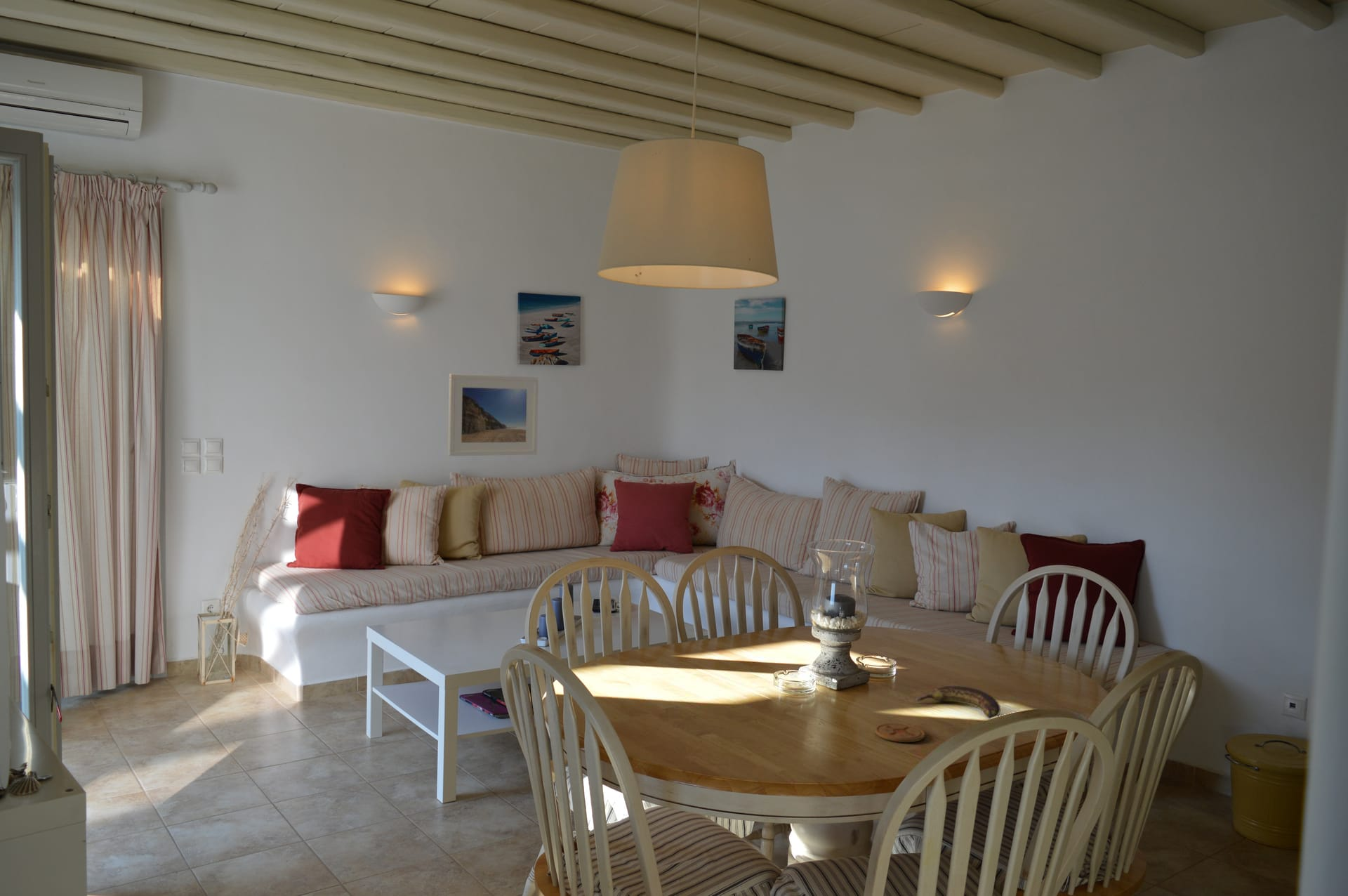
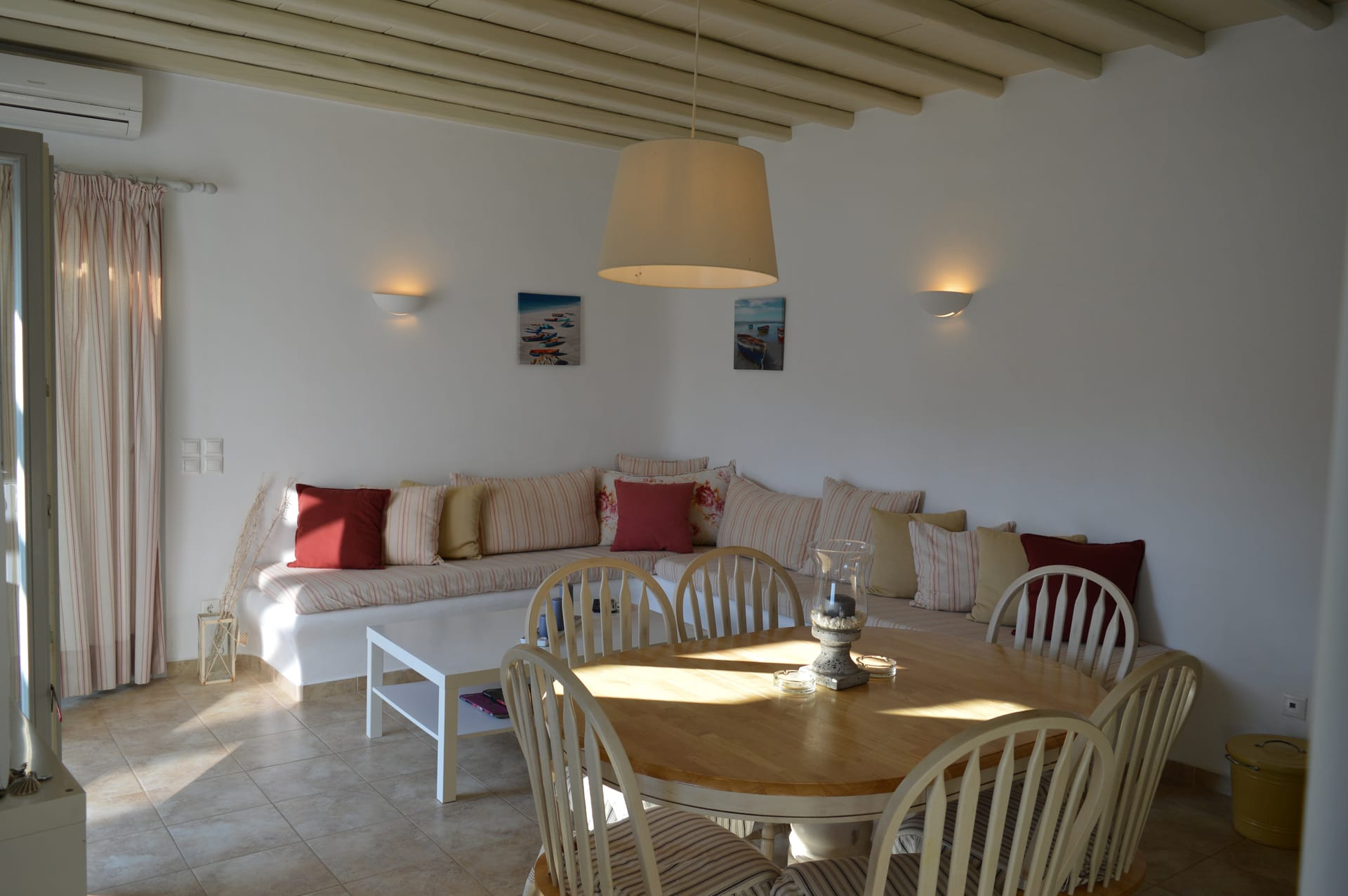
- coaster (899, 732)
- banana (964, 699)
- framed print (494, 415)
